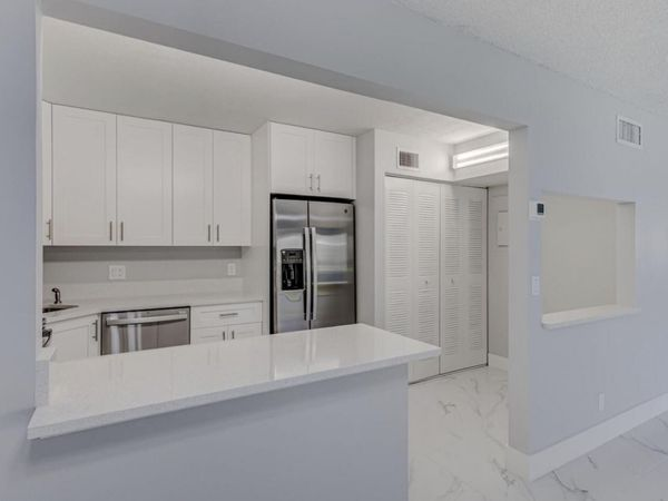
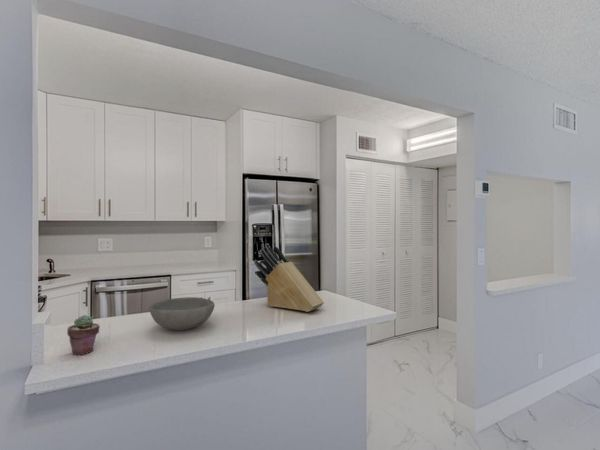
+ bowl (182, 315)
+ potted succulent (83, 333)
+ knife block (287, 275)
